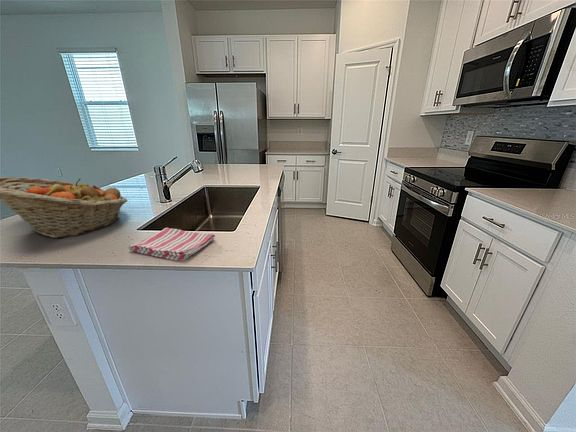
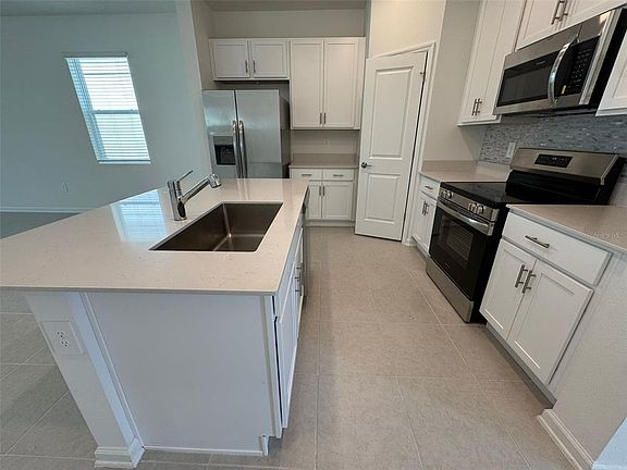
- fruit basket (65, 199)
- dish towel (173, 240)
